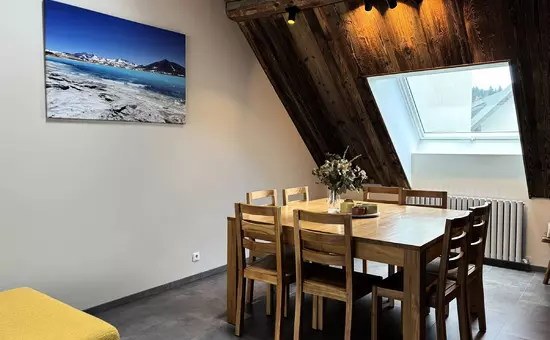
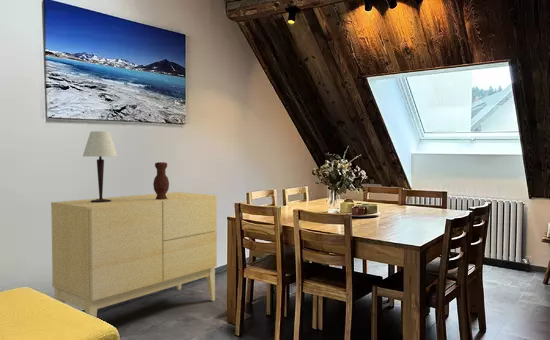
+ sideboard (141, 256)
+ table lamp (100, 166)
+ vase (161, 180)
